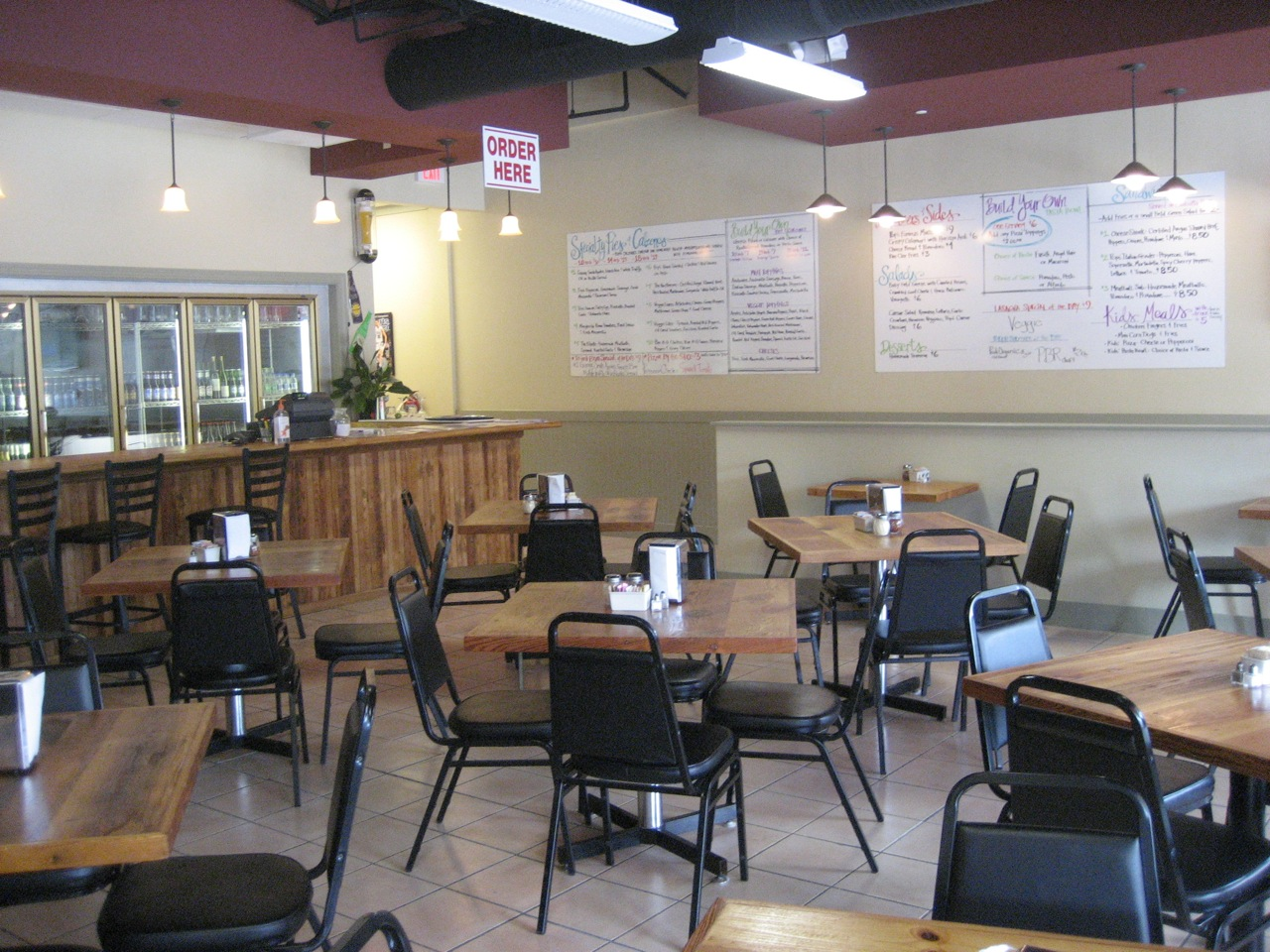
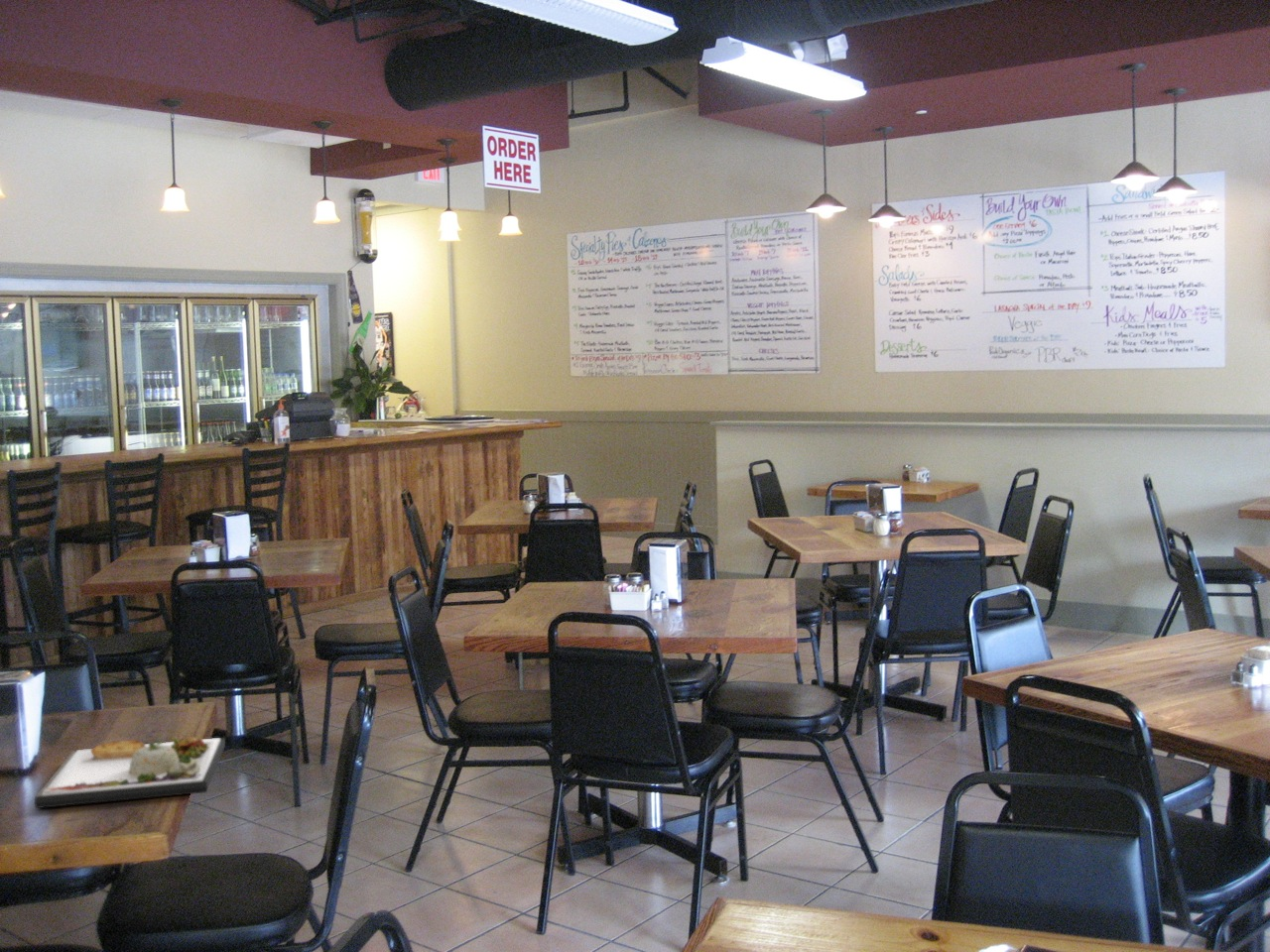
+ dinner plate (136, 758)
